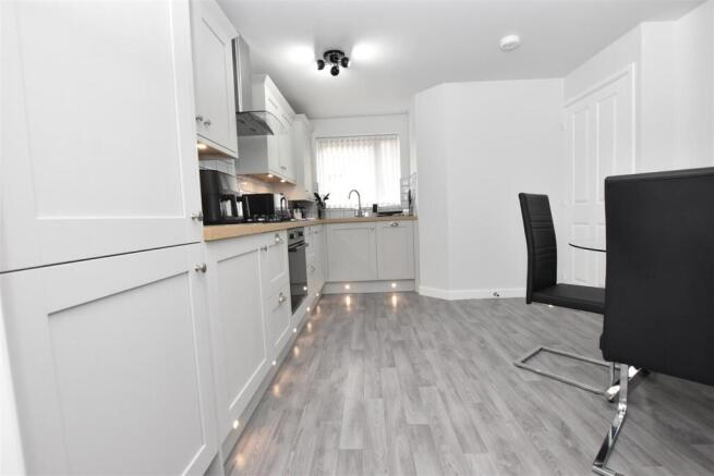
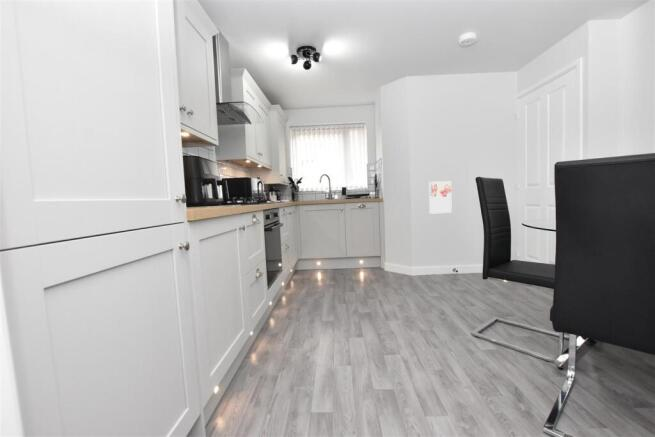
+ wall art (440, 197)
